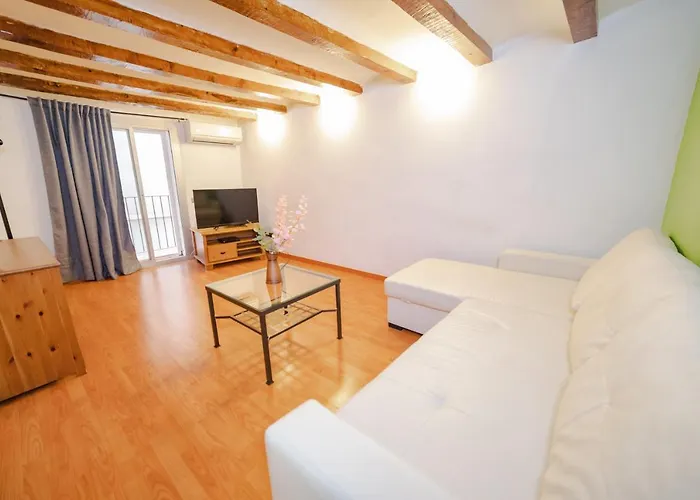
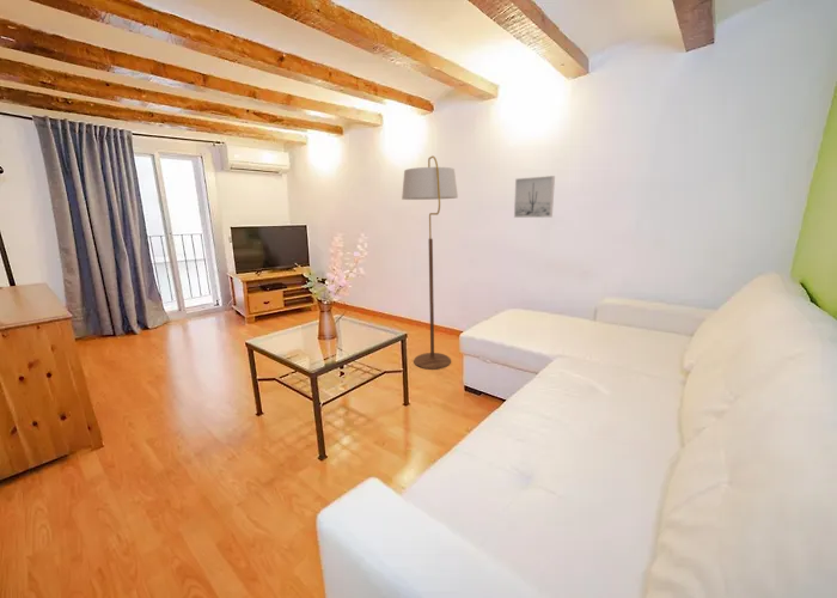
+ wall art (533, 197)
+ floor lamp (432, 267)
